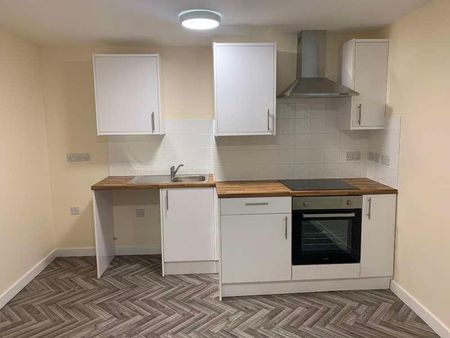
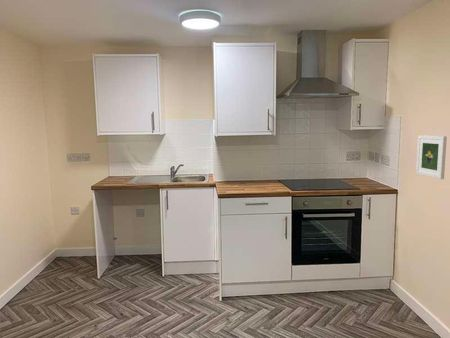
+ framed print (430, 156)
